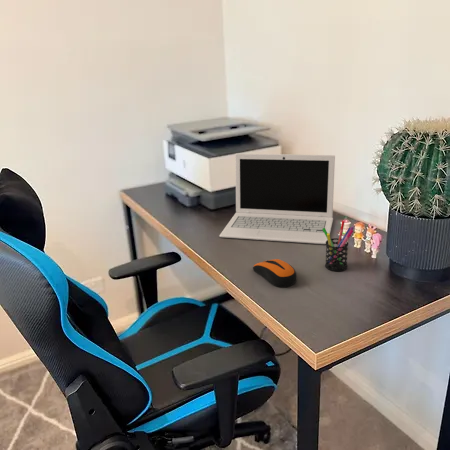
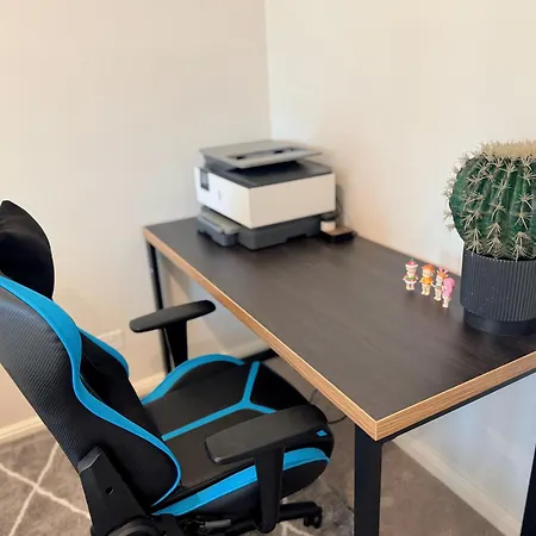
- laptop (278, 195)
- computer mouse (275, 269)
- pen holder (335, 243)
